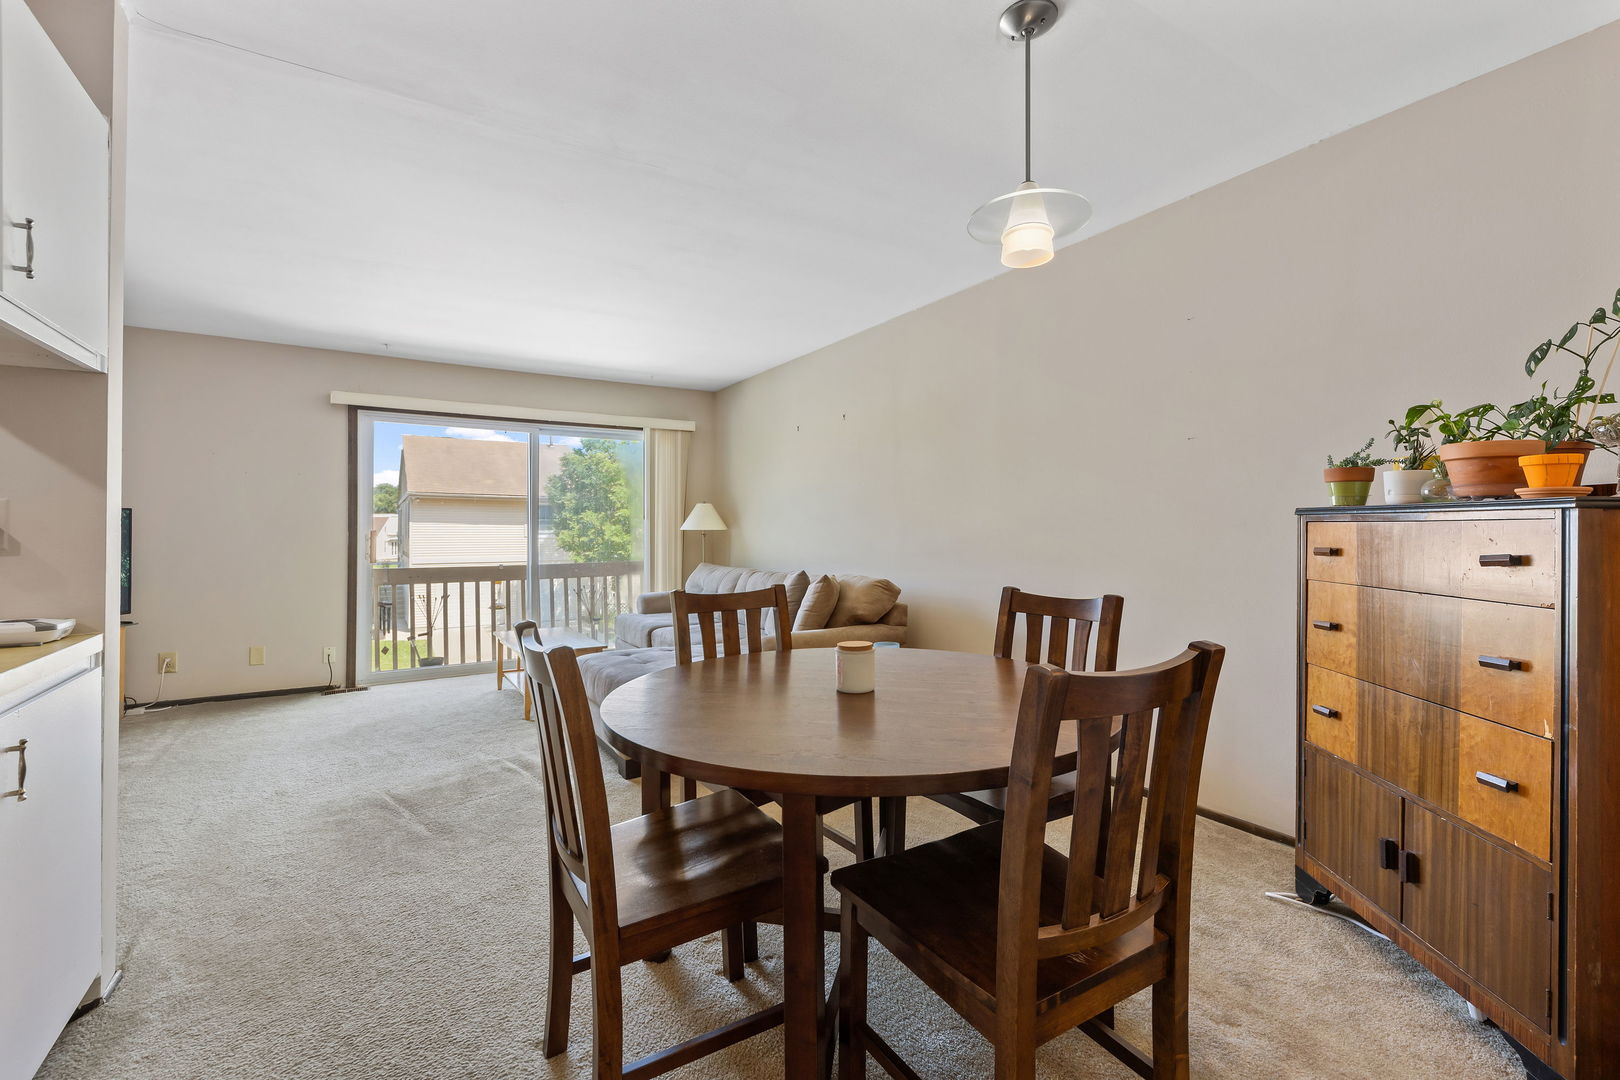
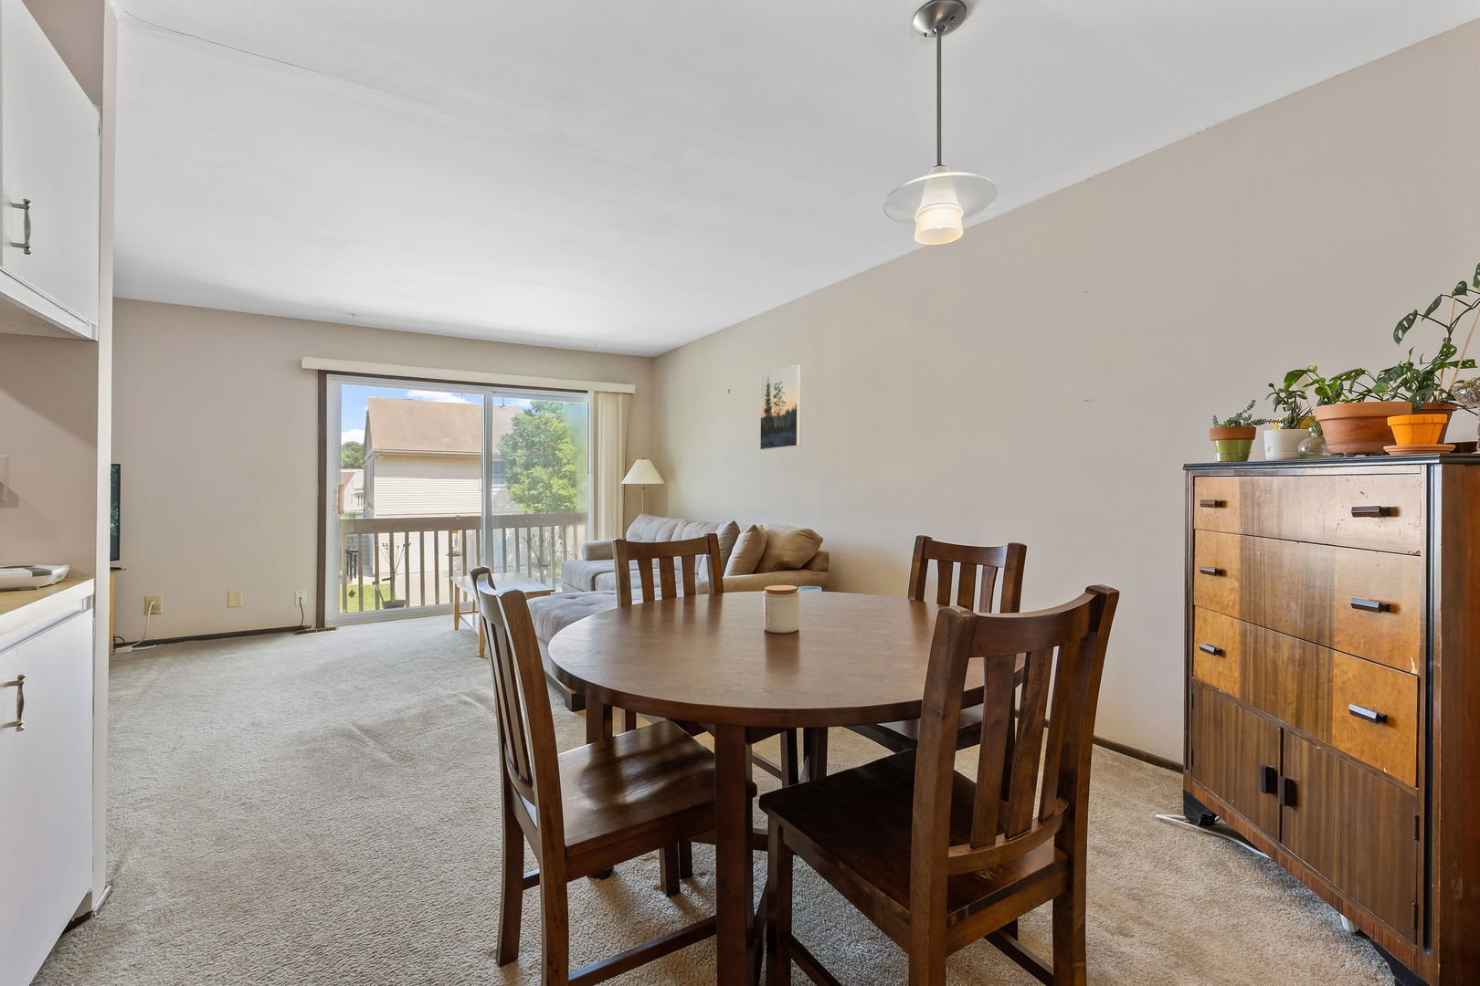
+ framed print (780, 408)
